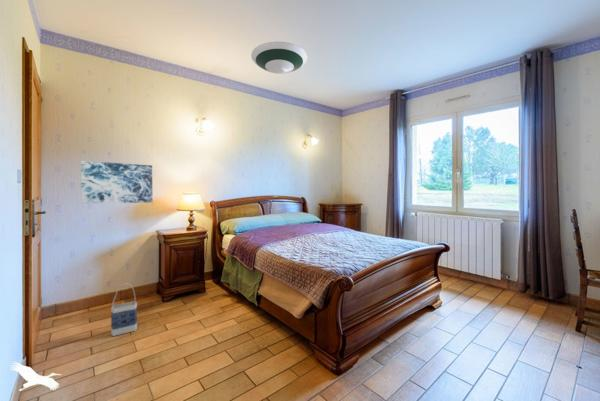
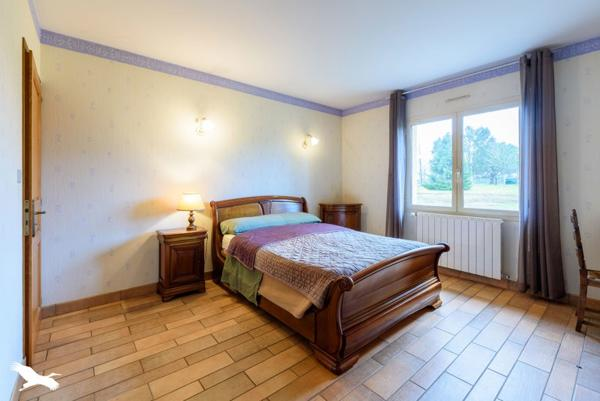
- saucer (279, 64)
- wall art (119, 183)
- bag (124, 307)
